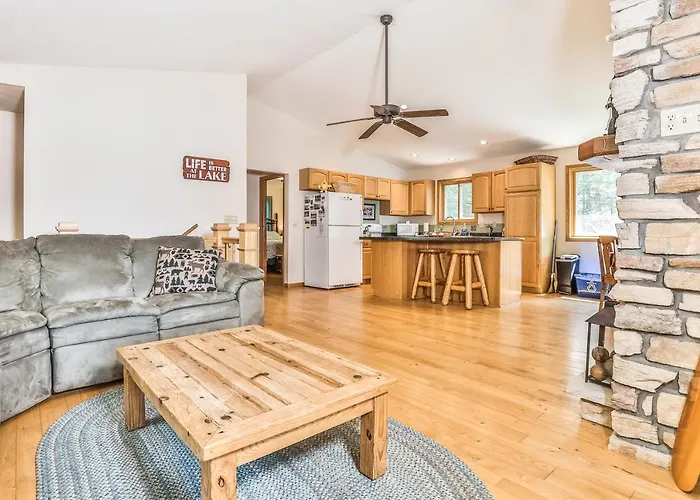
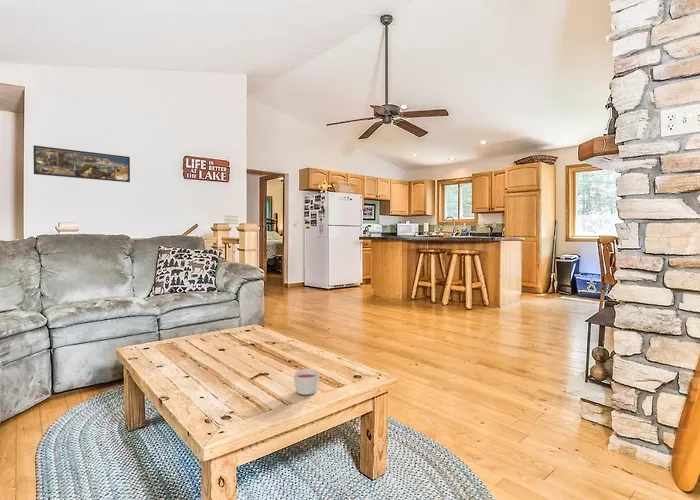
+ candle (306, 382)
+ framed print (84, 165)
